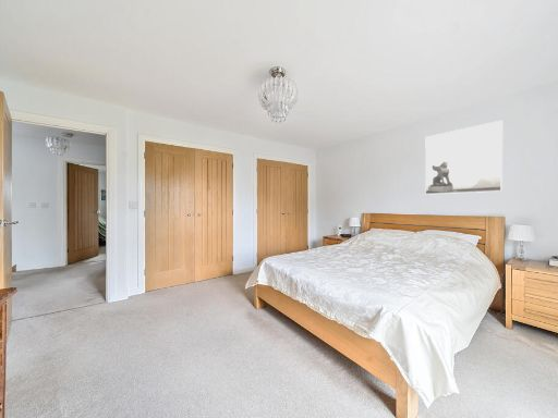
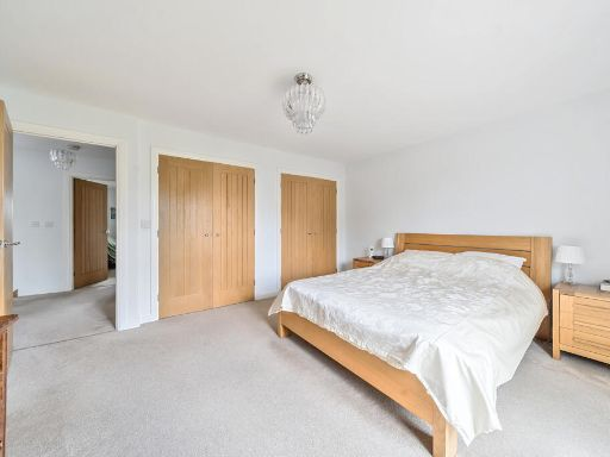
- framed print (460, 161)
